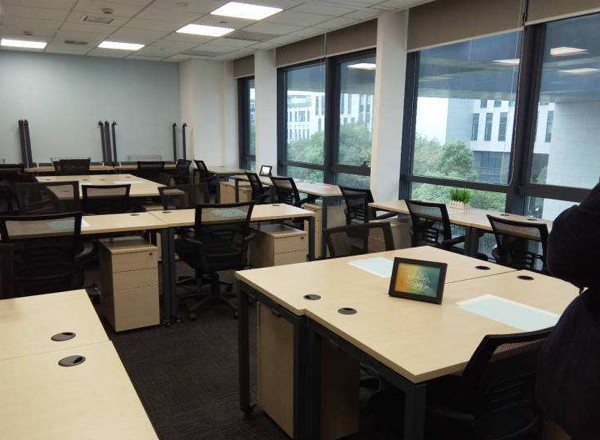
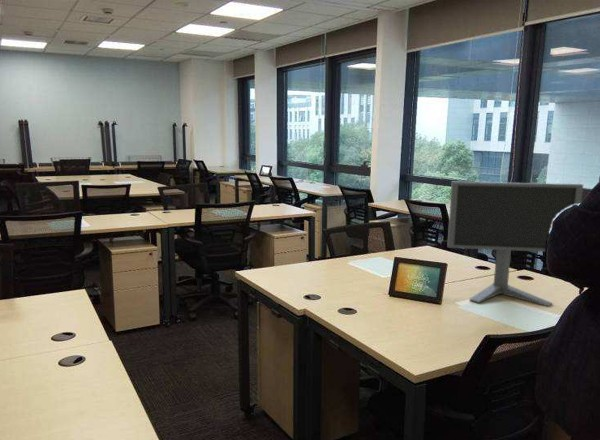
+ monitor (512, 241)
